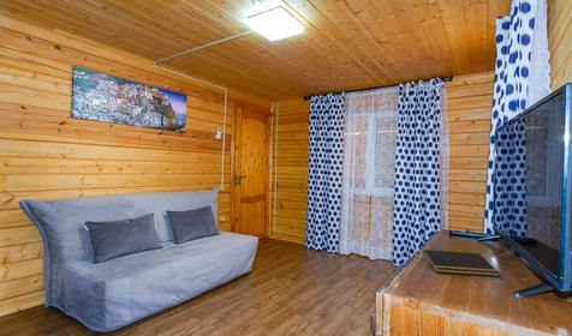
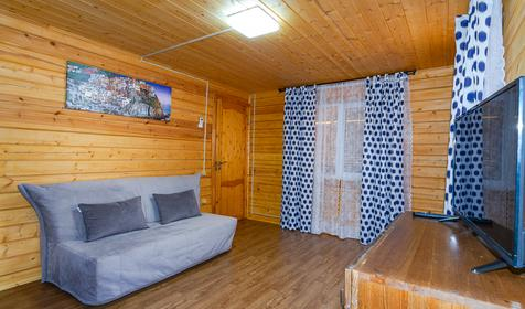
- notepad (458, 262)
